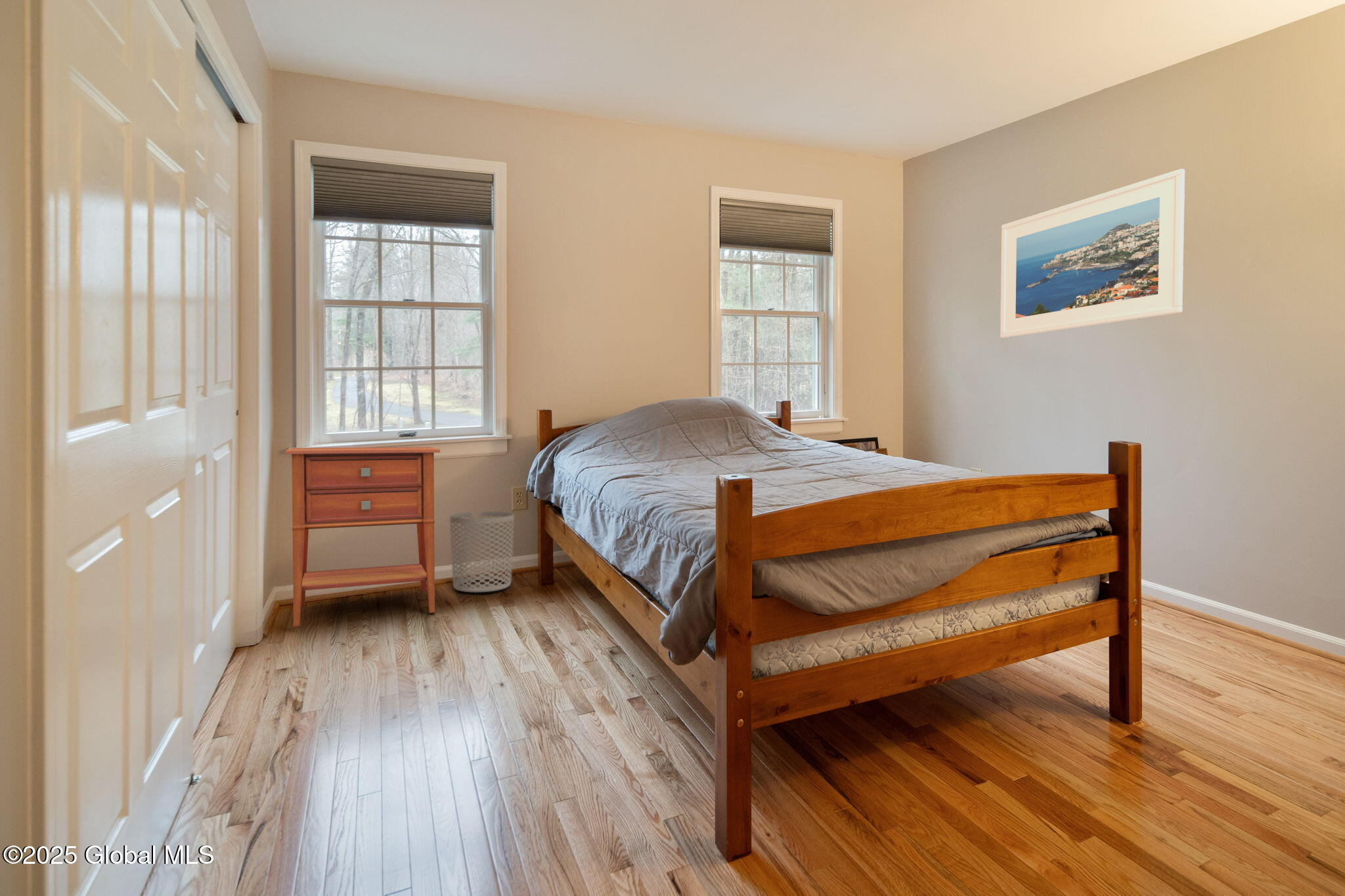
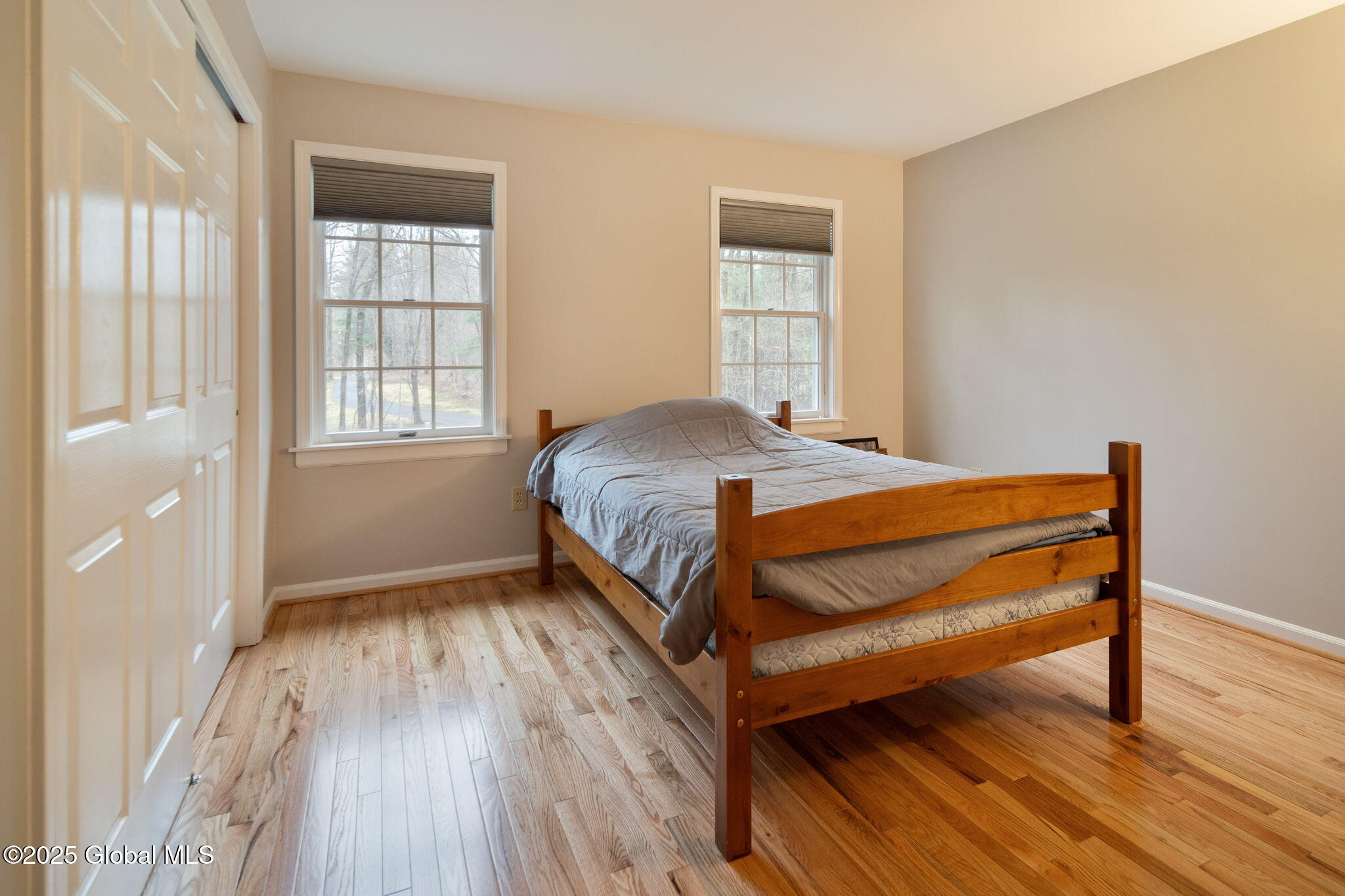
- waste bin (482, 551)
- nightstand (365, 526)
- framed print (1081, 263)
